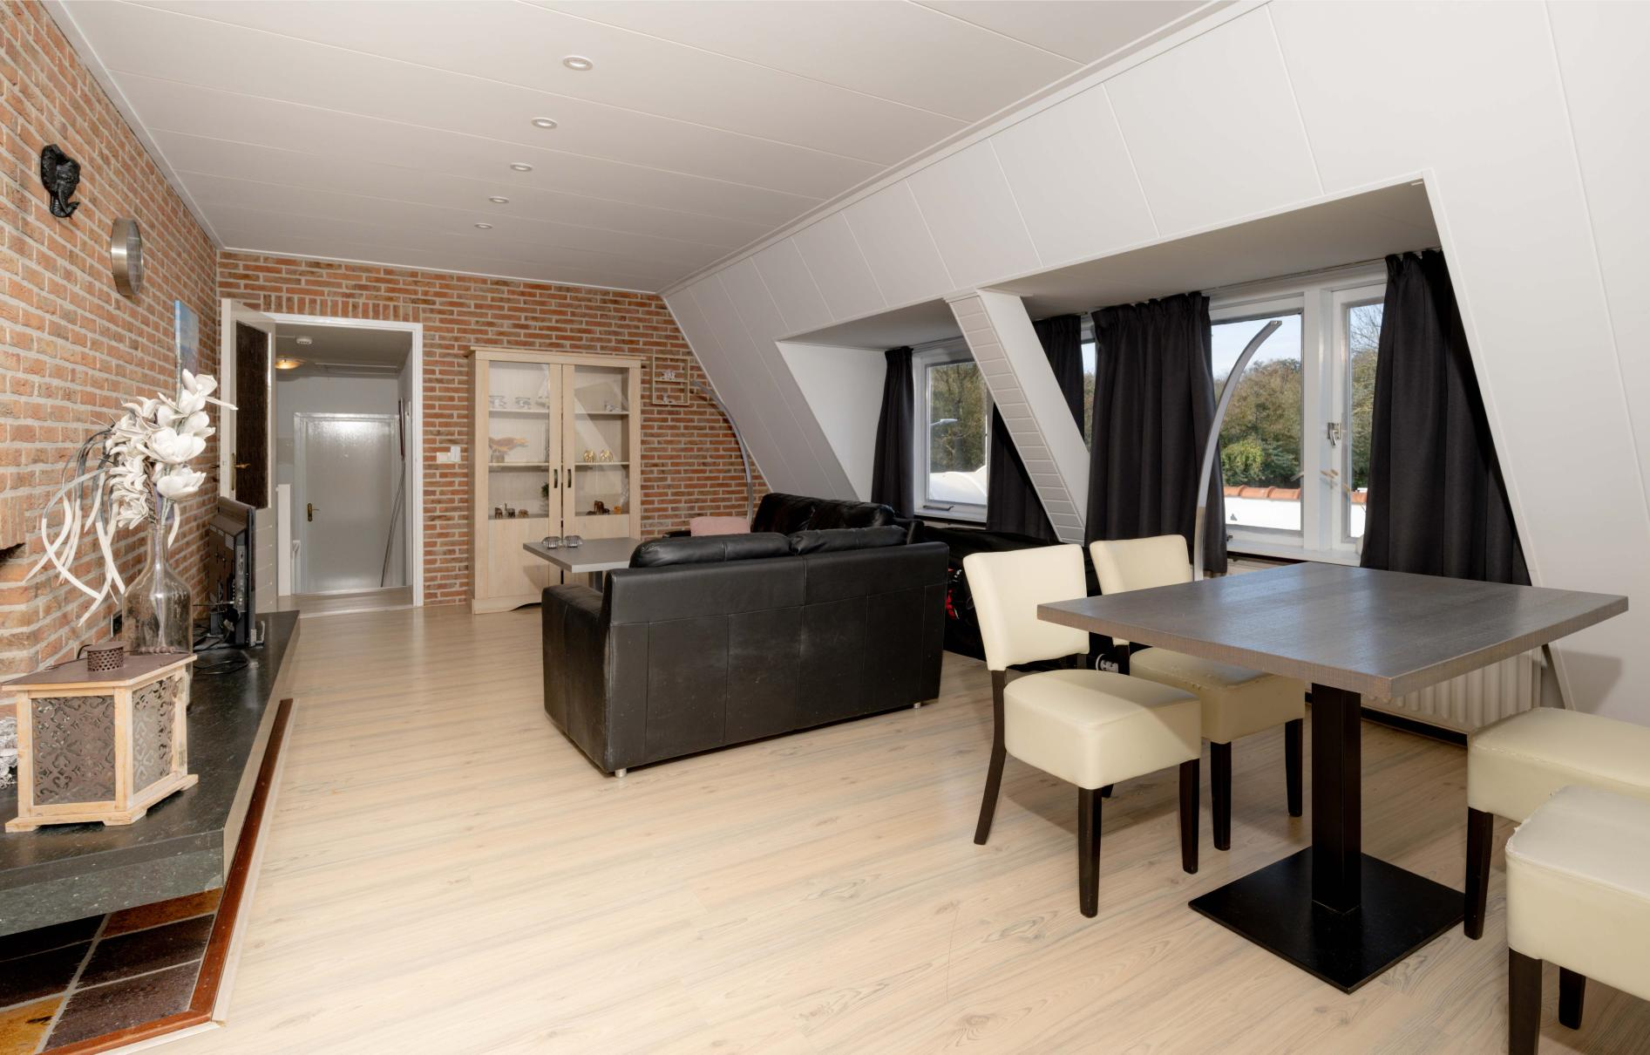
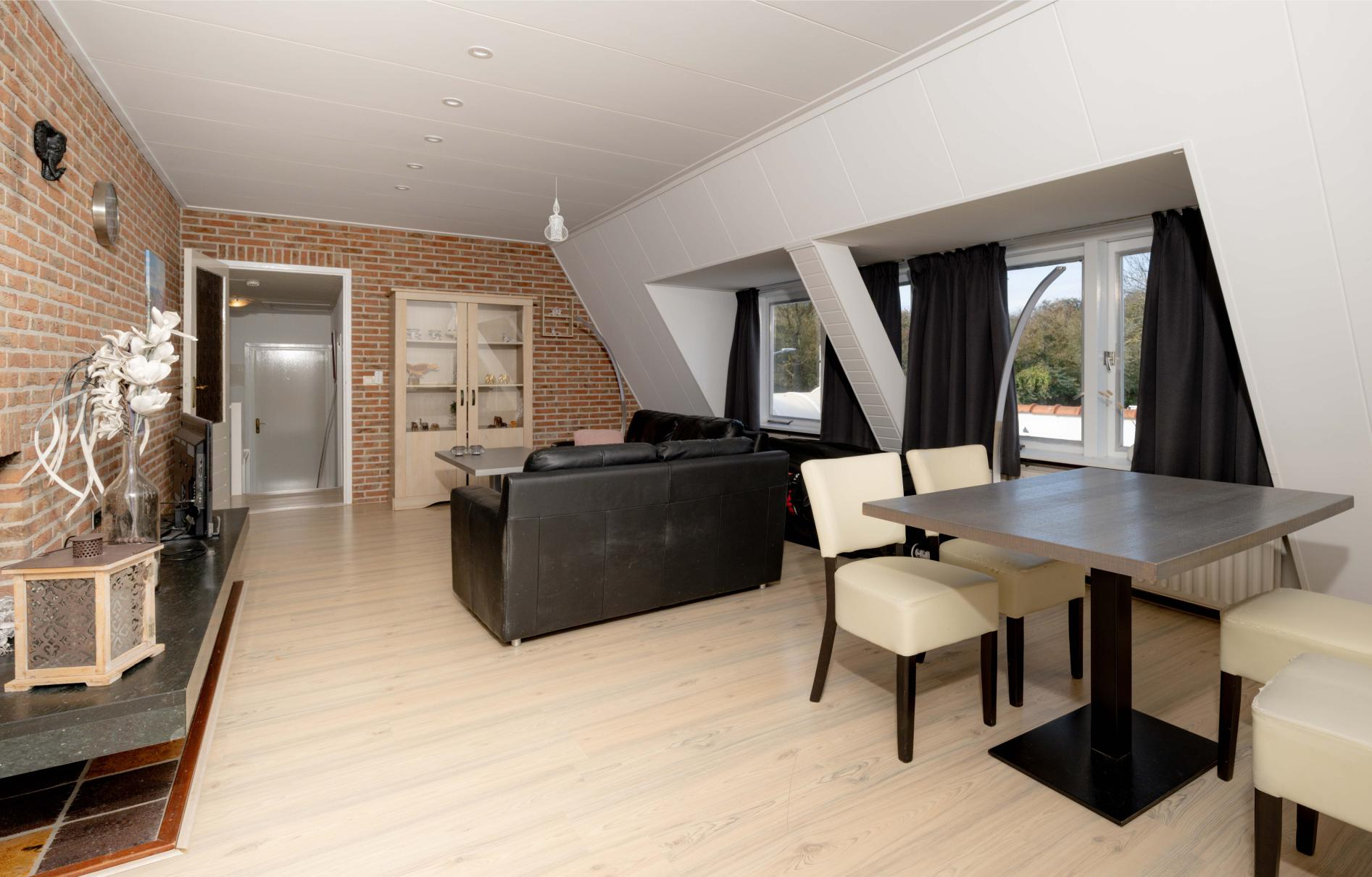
+ pendant lamp (556, 206)
